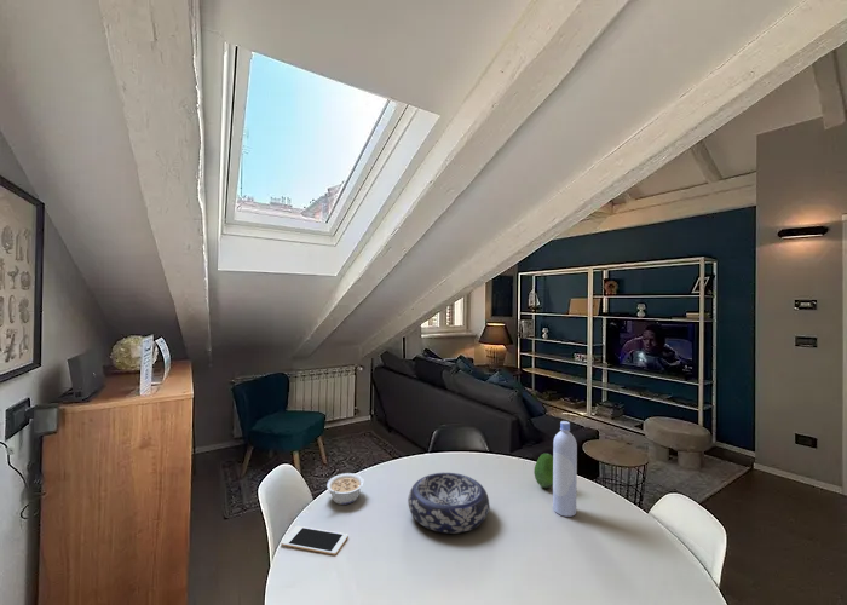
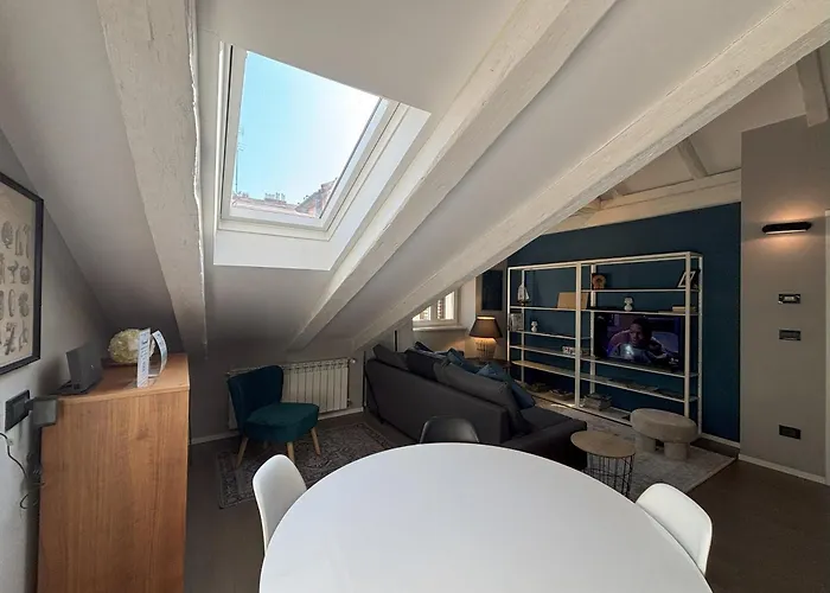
- legume (345, 489)
- bottle (564, 466)
- cell phone (315, 540)
- fruit (544, 469)
- decorative bowl (448, 500)
